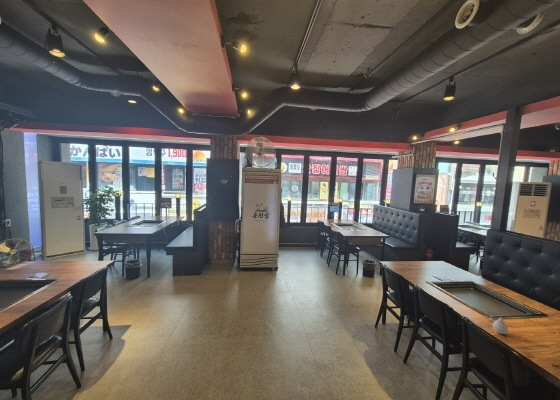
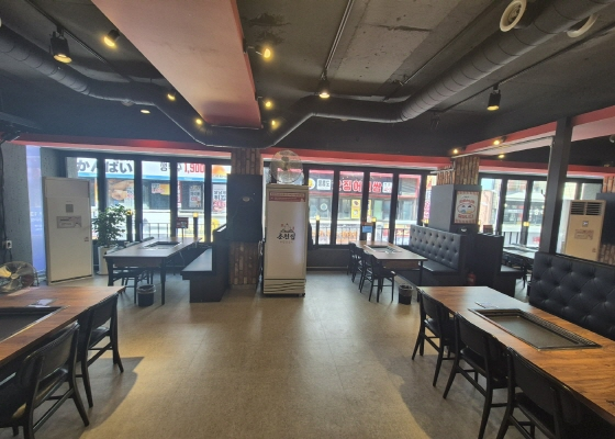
- vase (500, 324)
